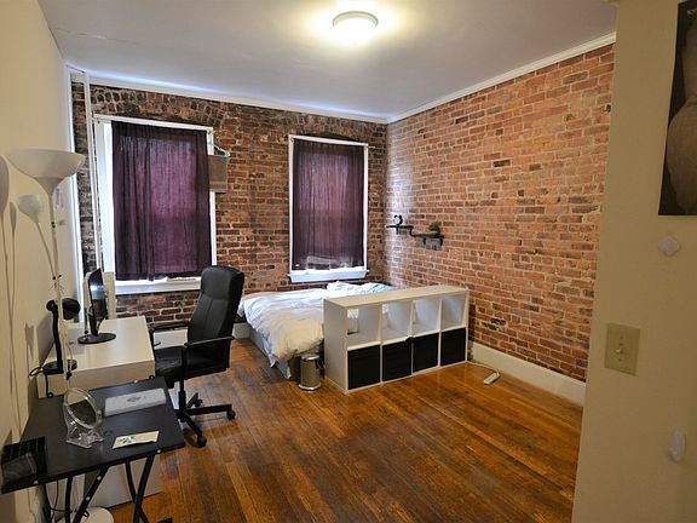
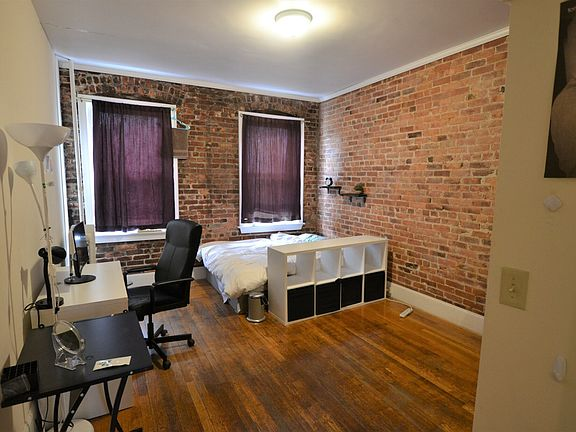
- notepad (136, 401)
